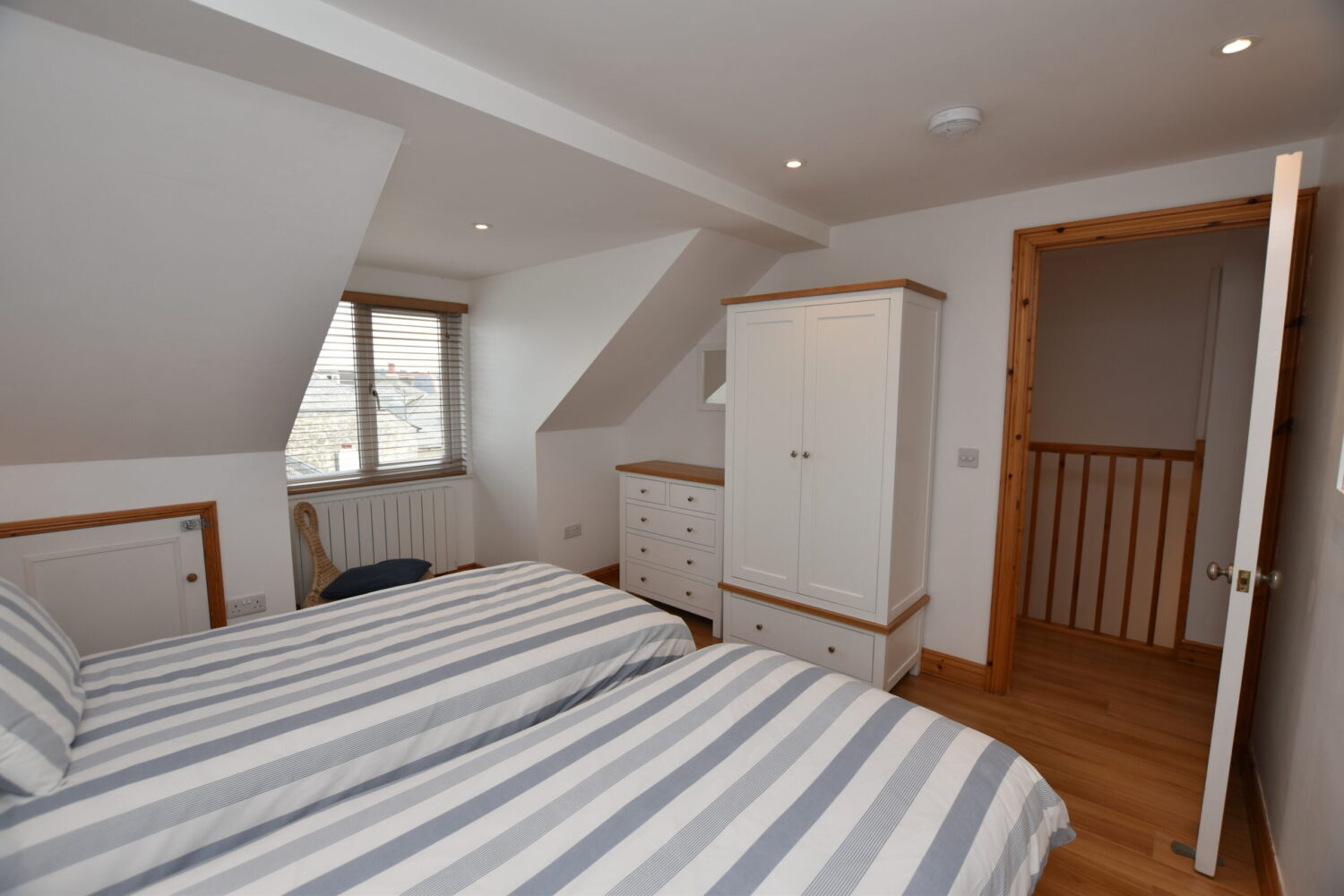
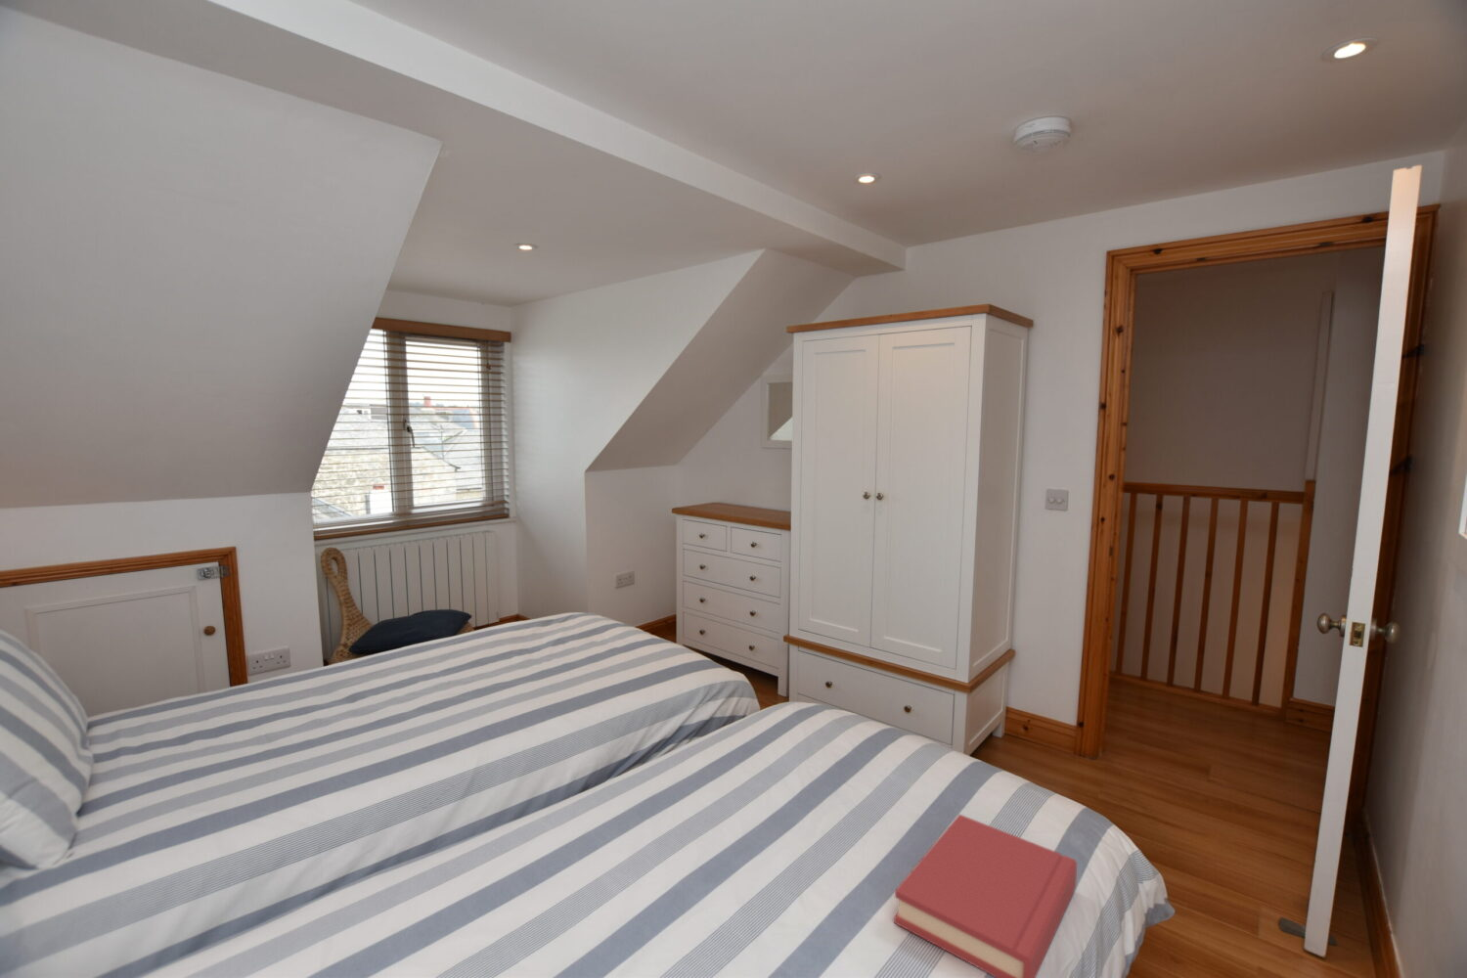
+ hardback book (989, 890)
